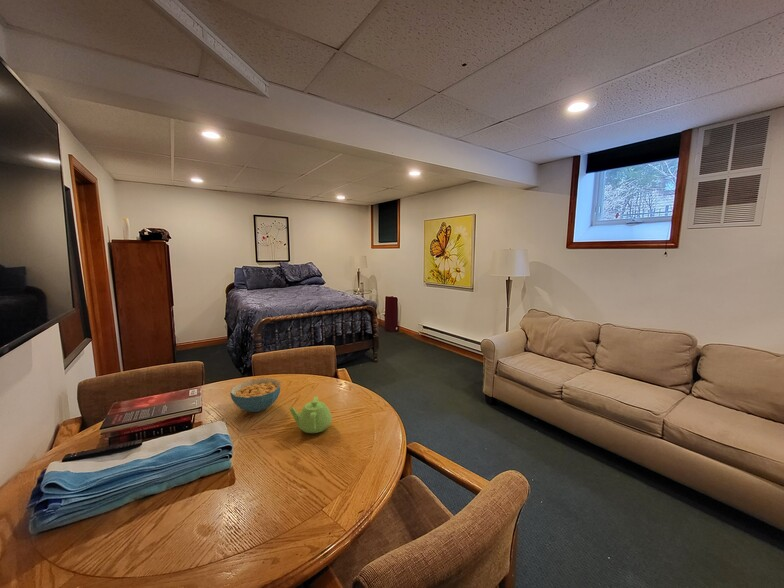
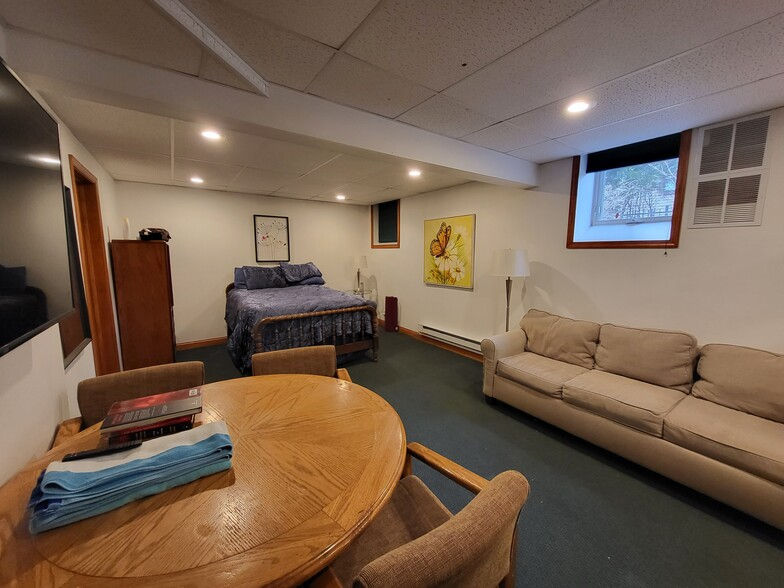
- cereal bowl (256, 398)
- teapot (311, 414)
